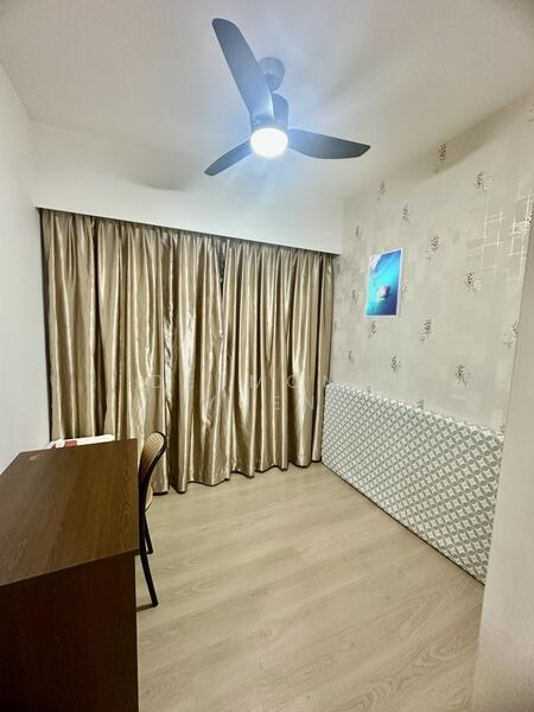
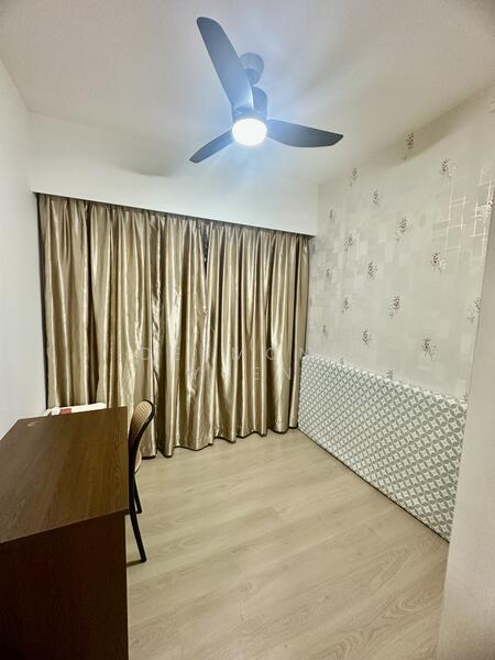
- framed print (383, 285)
